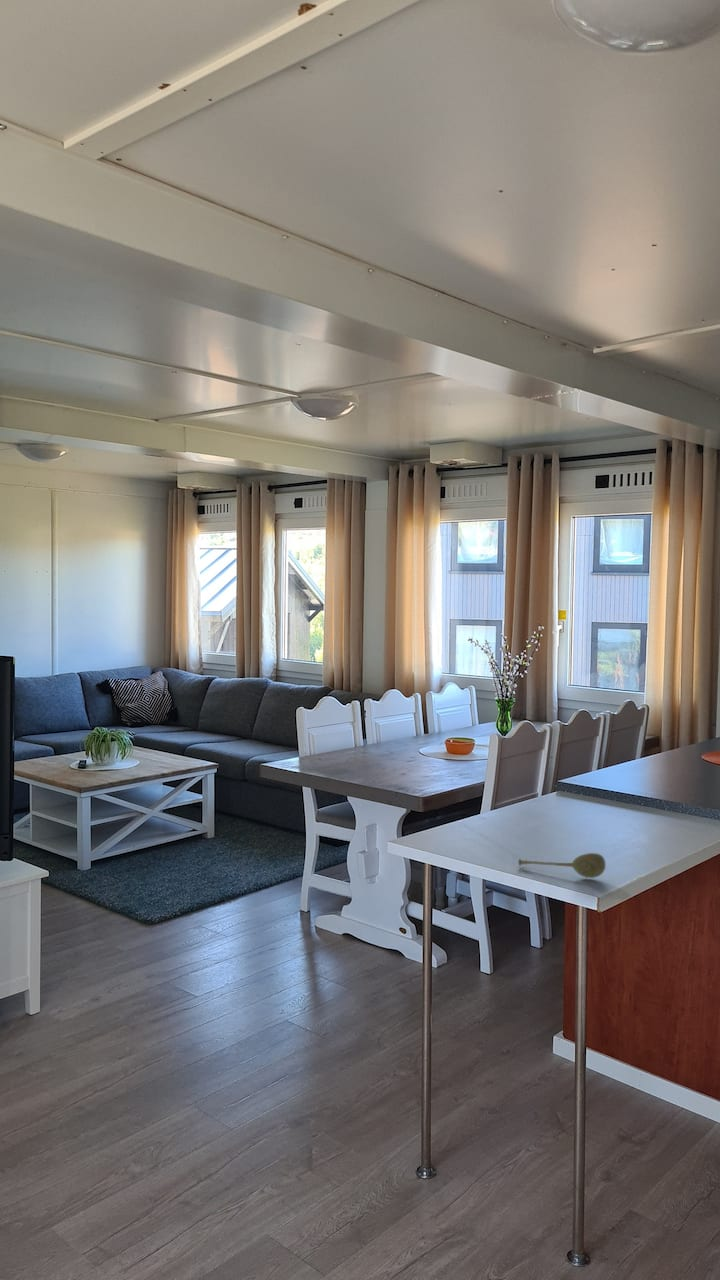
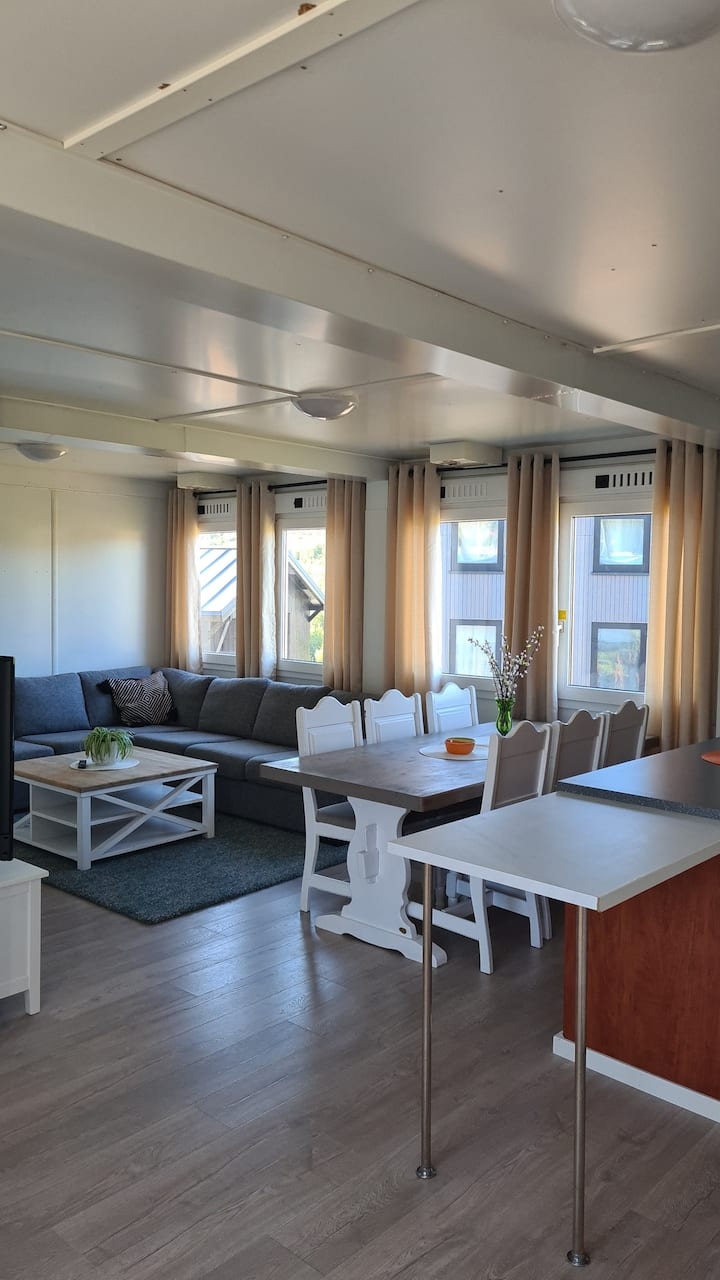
- soupspoon (560, 863)
